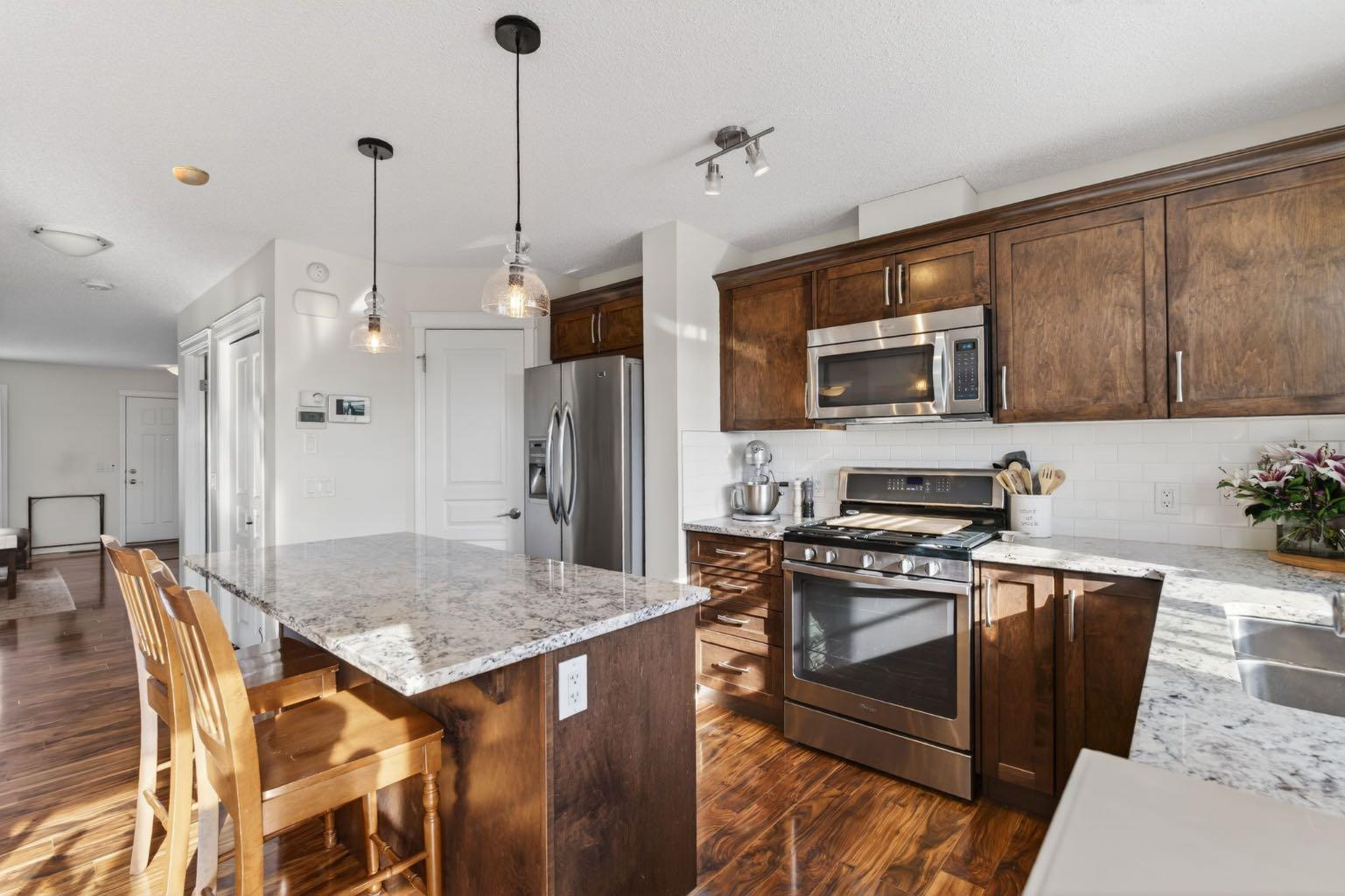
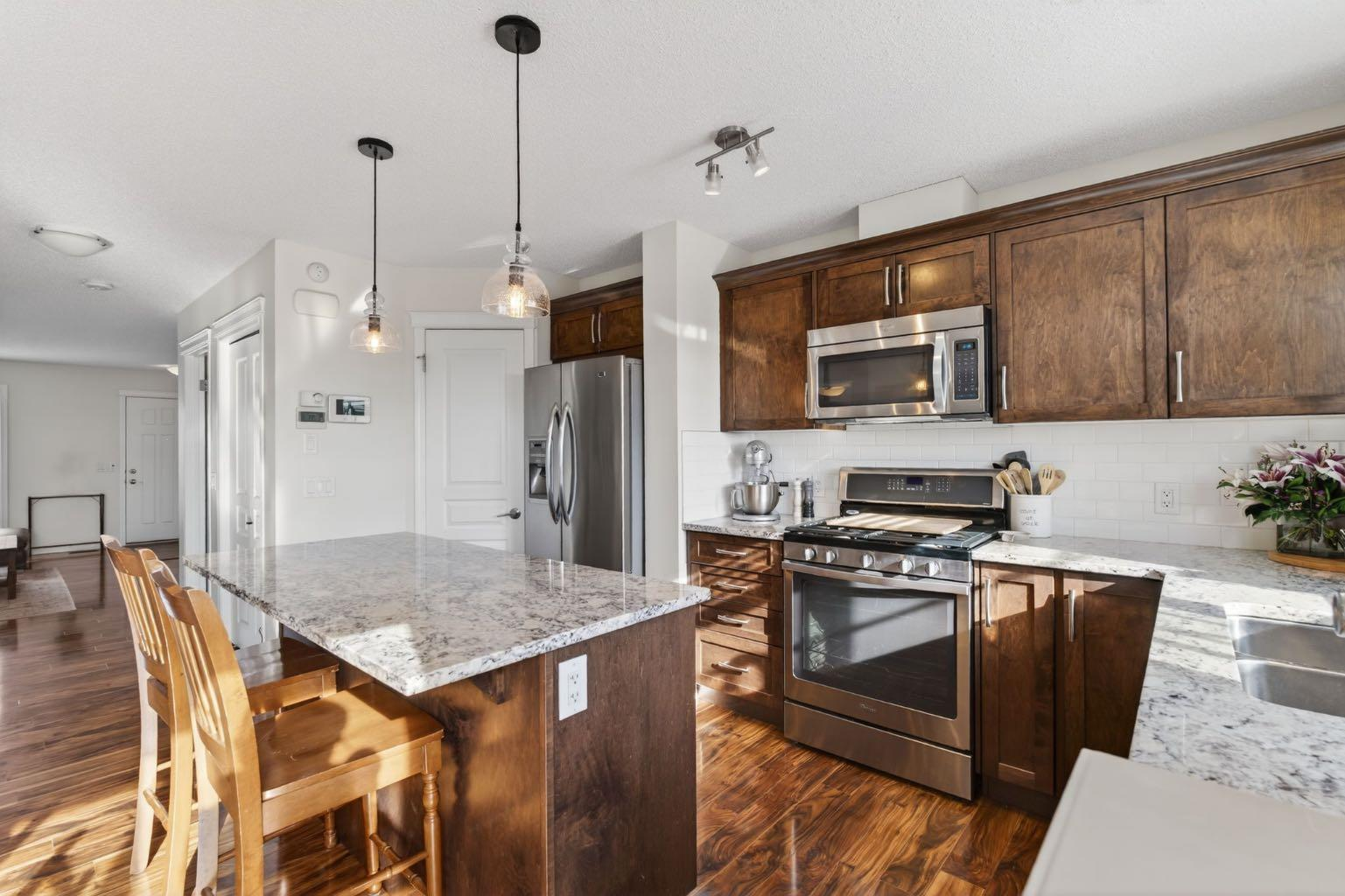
- smoke detector (191, 175)
